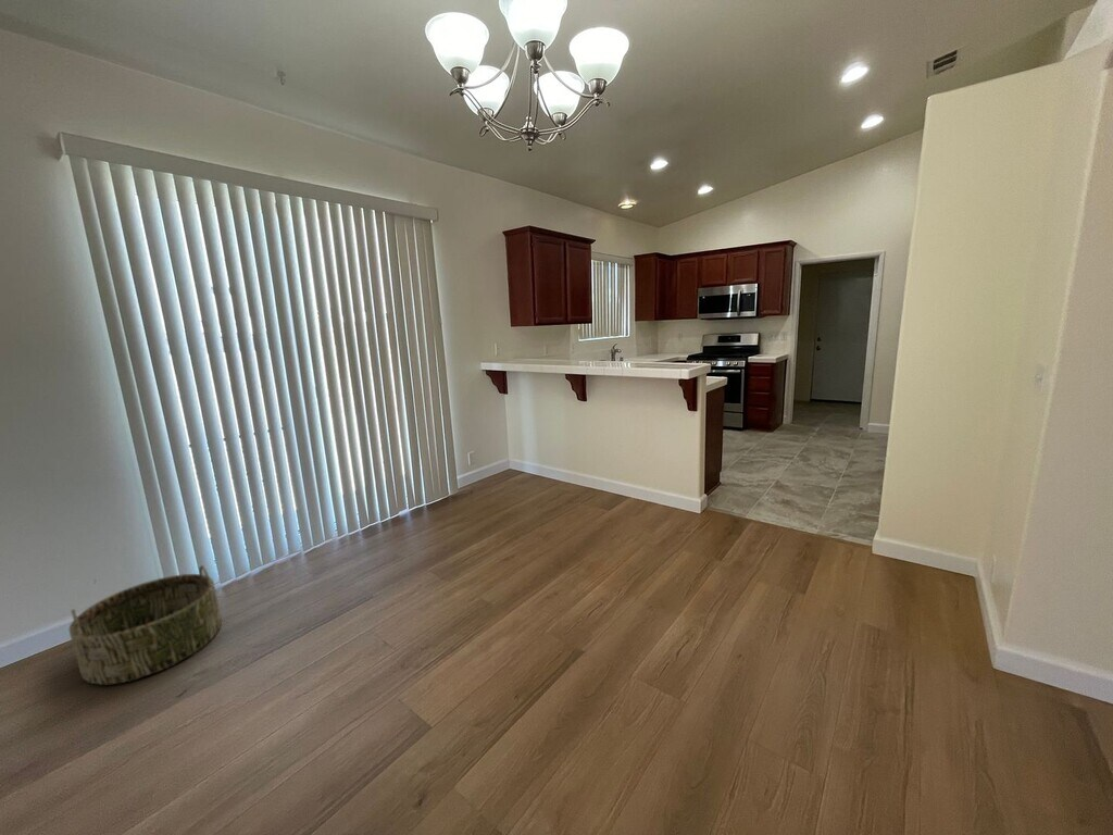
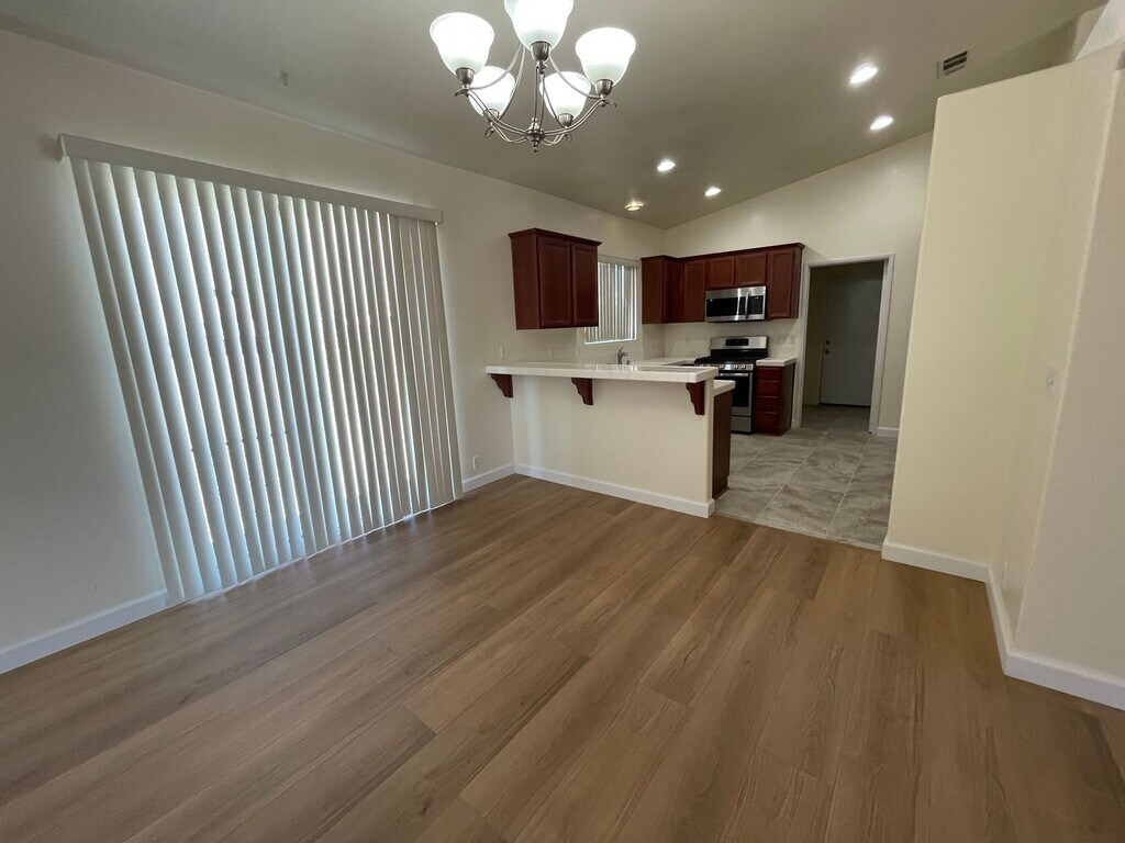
- basket (150, 615)
